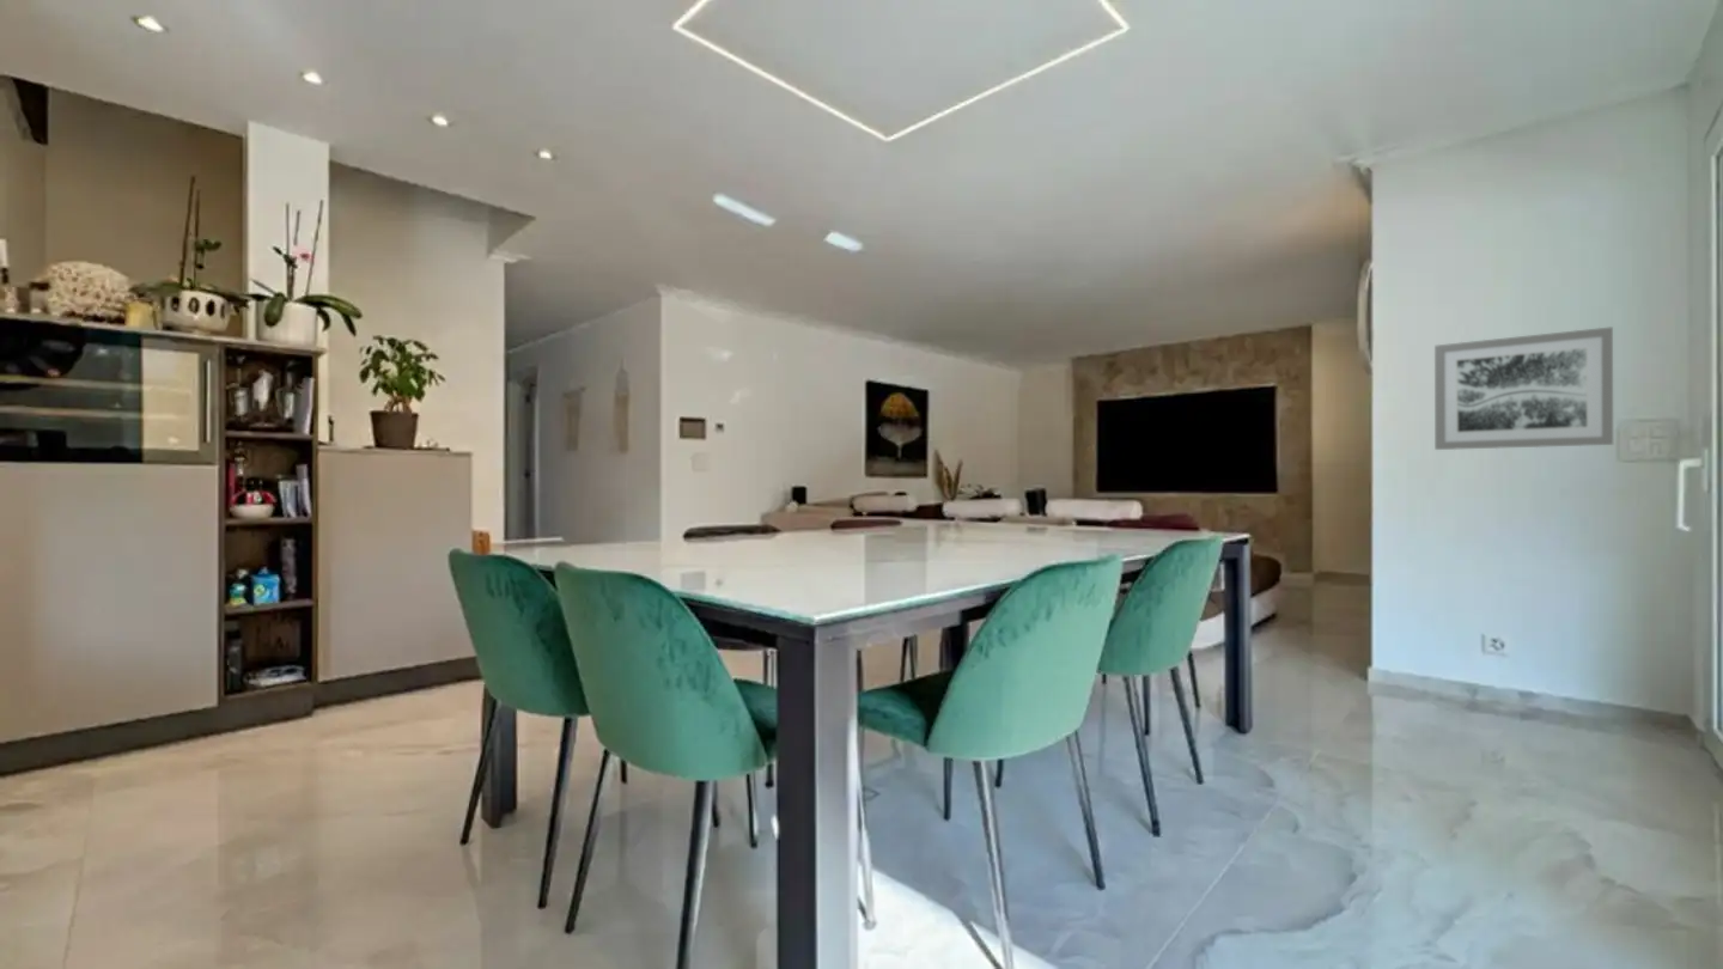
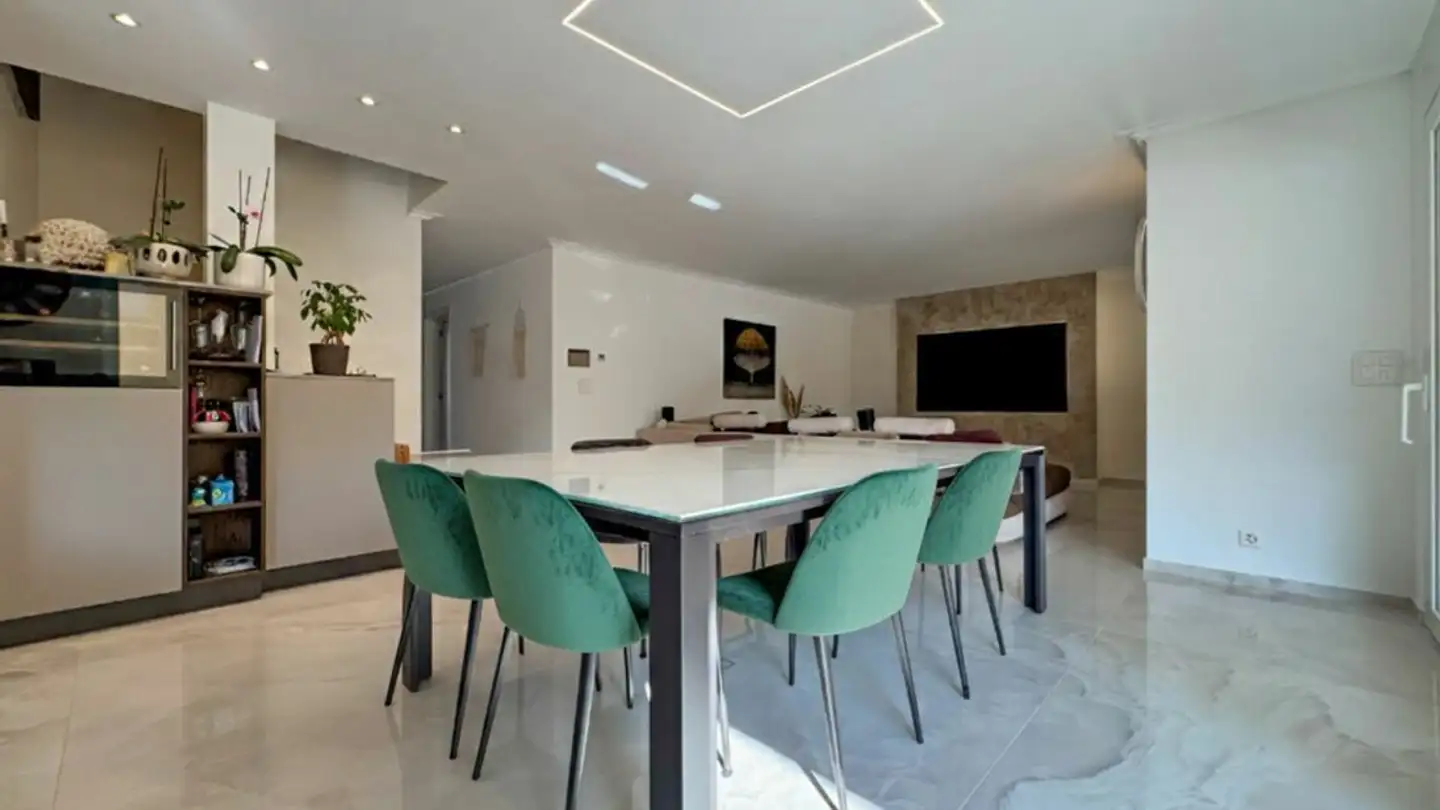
- wall art (1518, 391)
